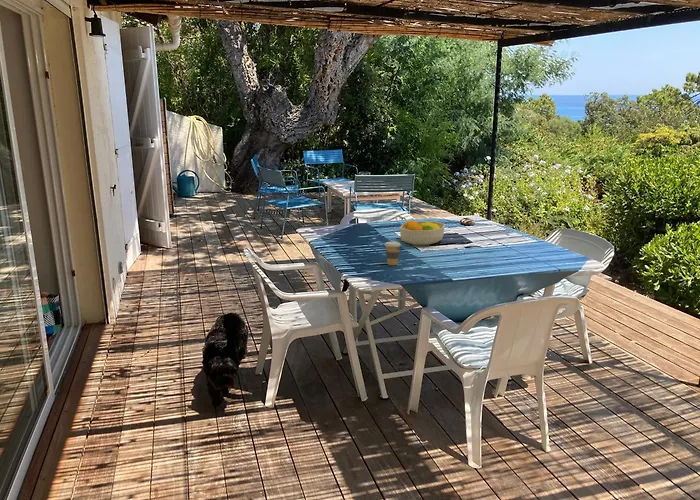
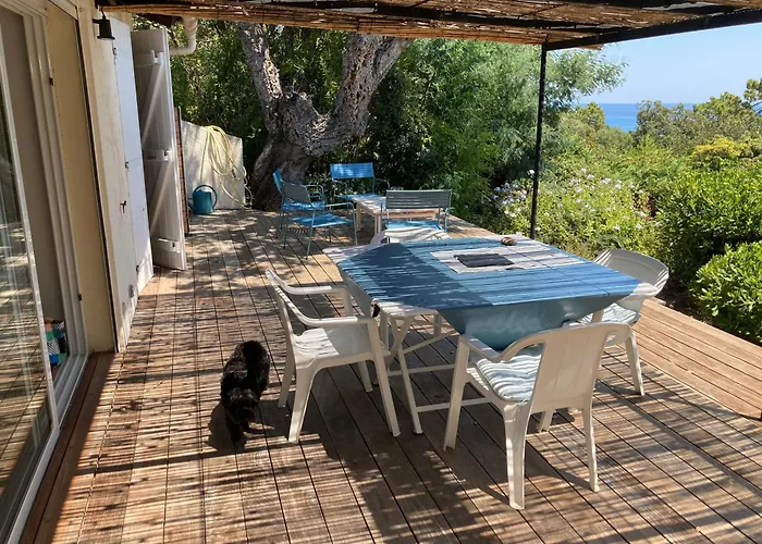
- fruit bowl (422, 230)
- coffee cup (392, 253)
